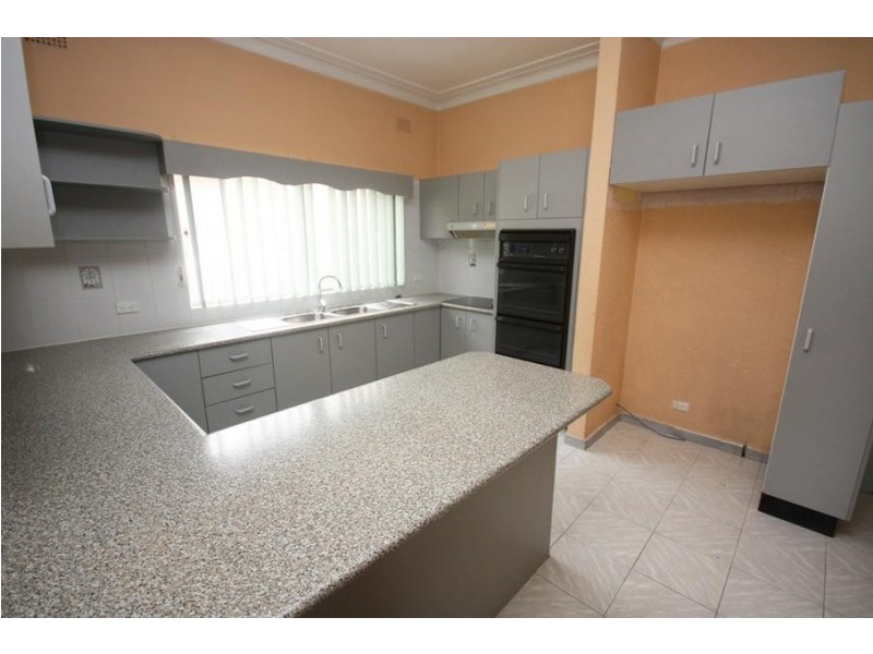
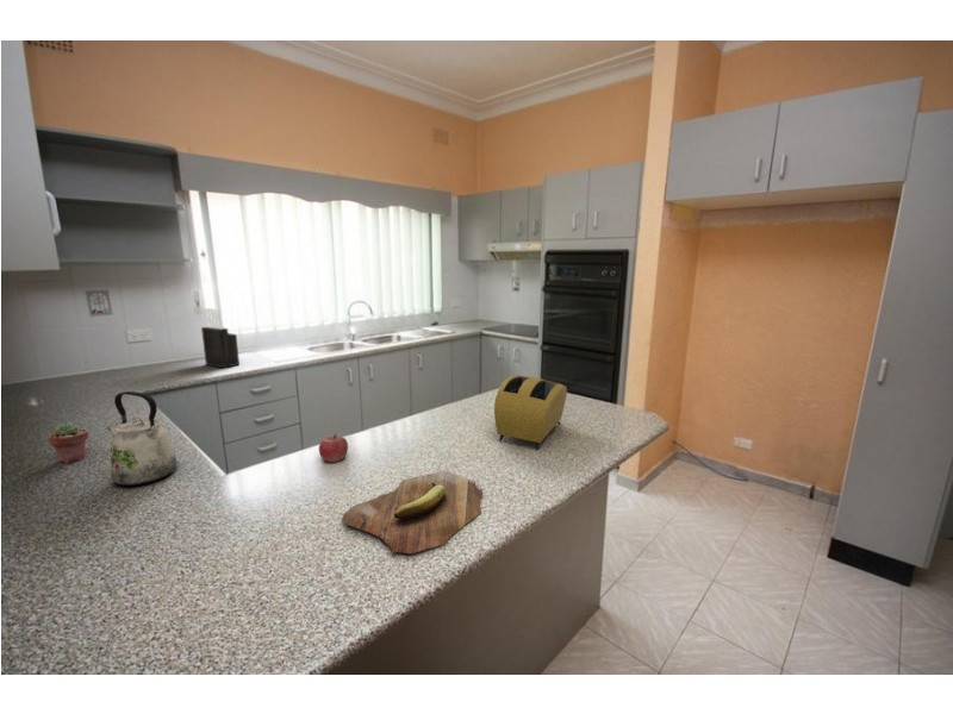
+ kettle (132, 434)
+ potted succulent (69, 440)
+ fruit (332, 445)
+ toaster (532, 406)
+ knife block (220, 337)
+ cutting board (423, 499)
